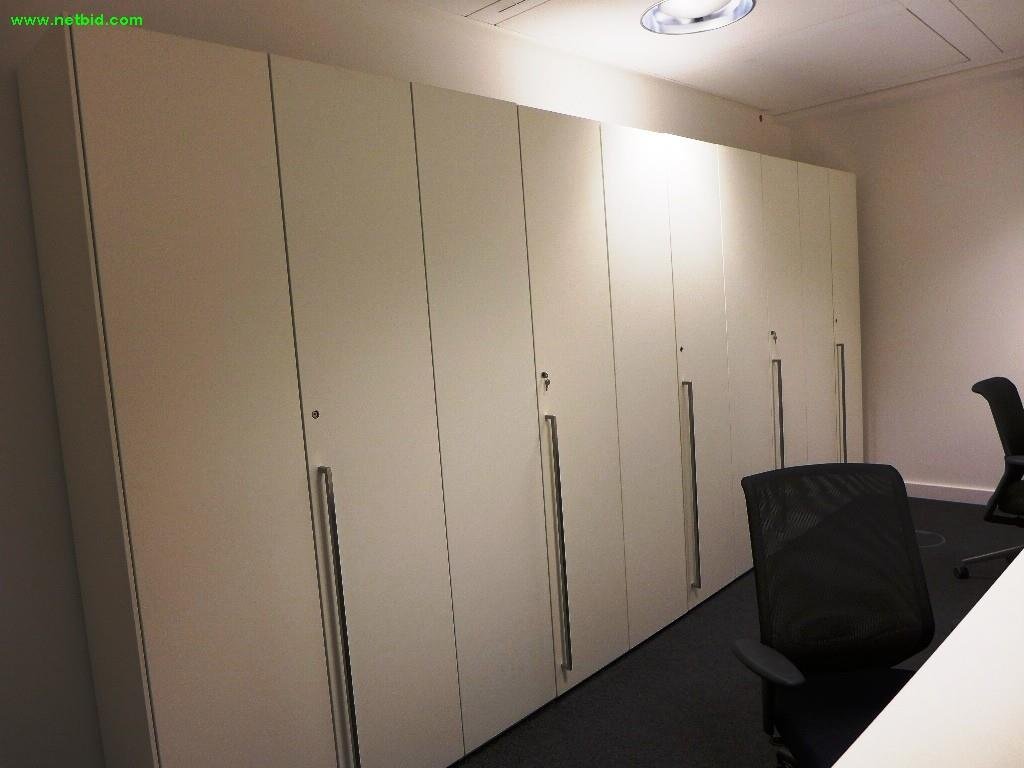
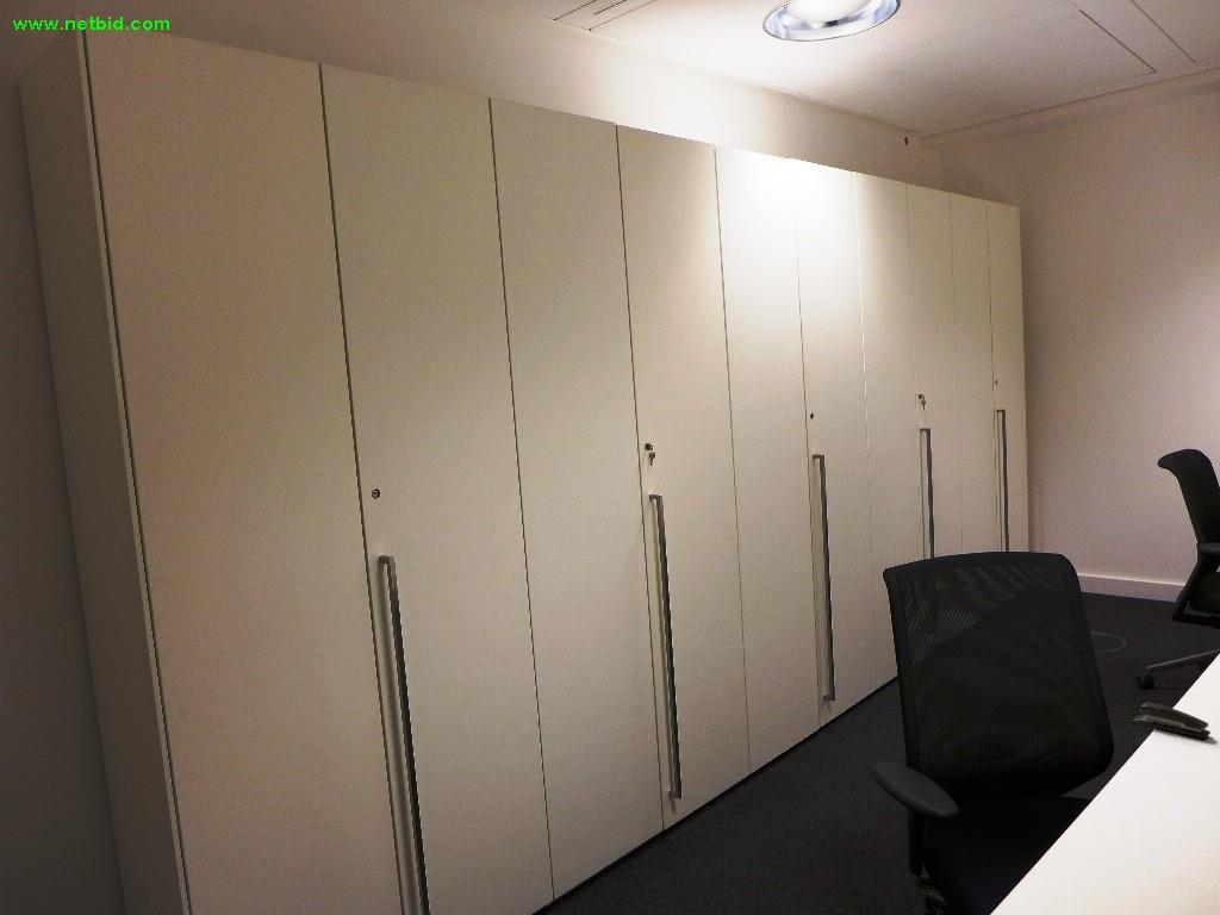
+ stapler (1170, 717)
